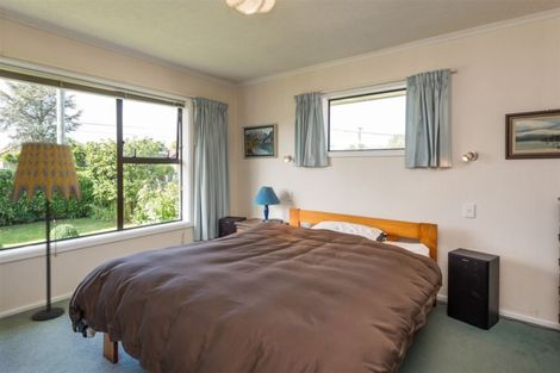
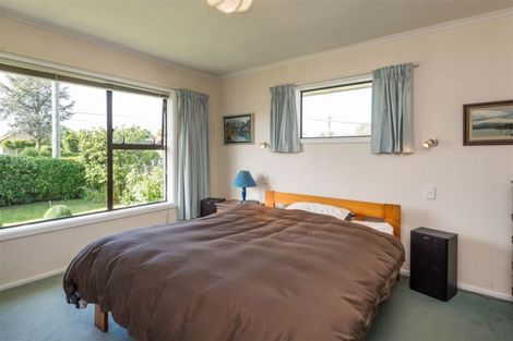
- floor lamp (48, 229)
